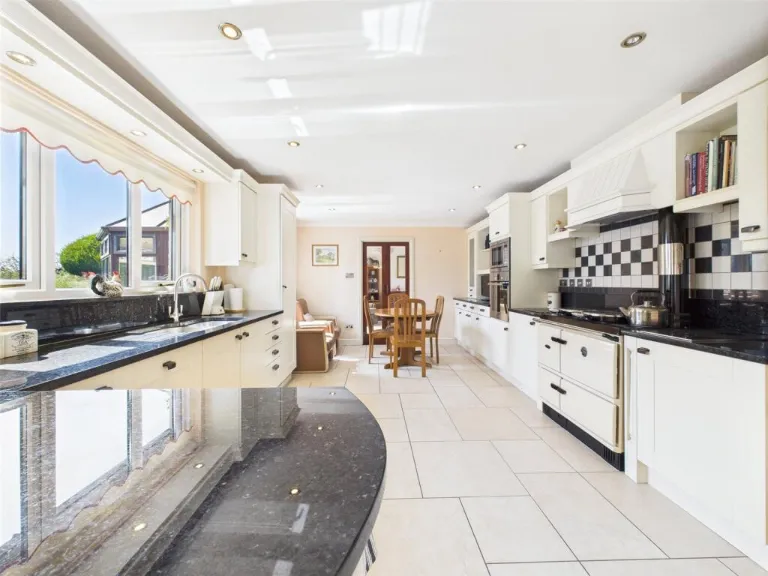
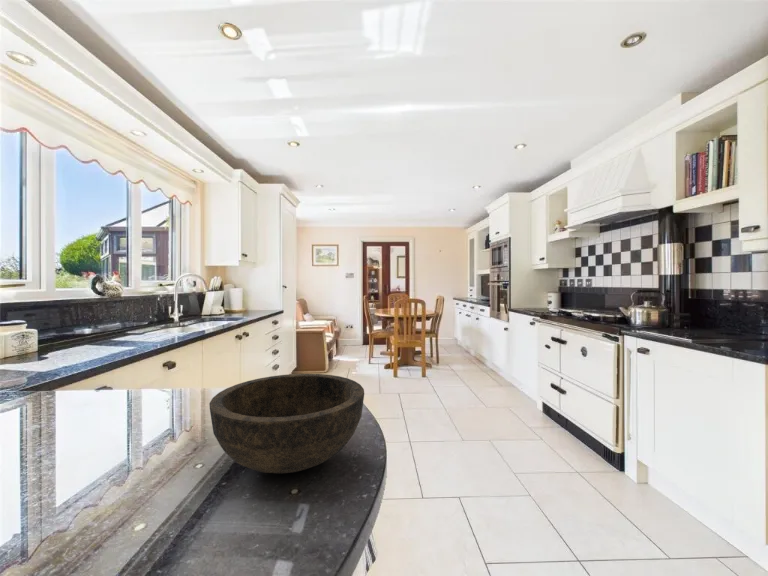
+ bowl (291, 426)
